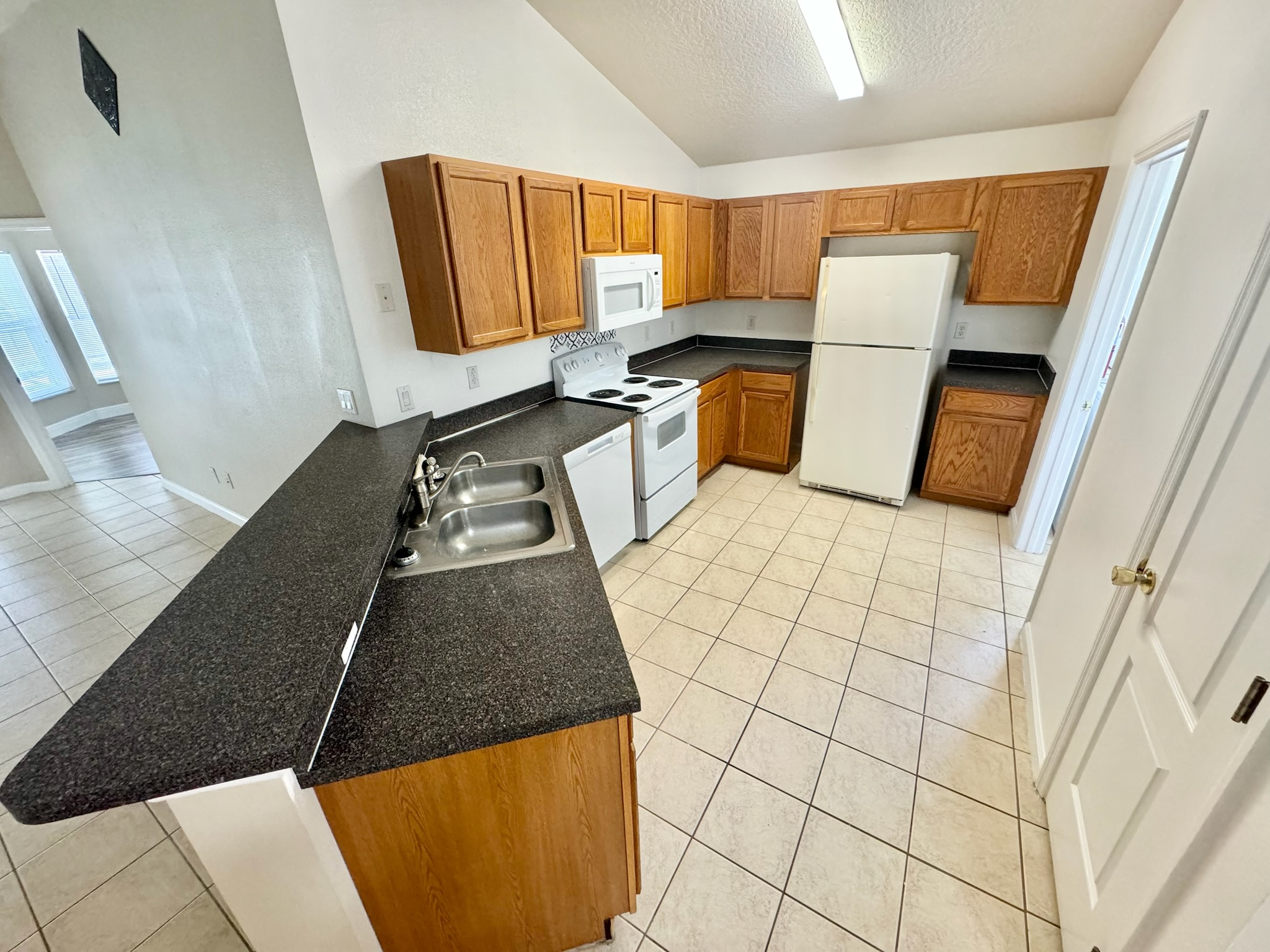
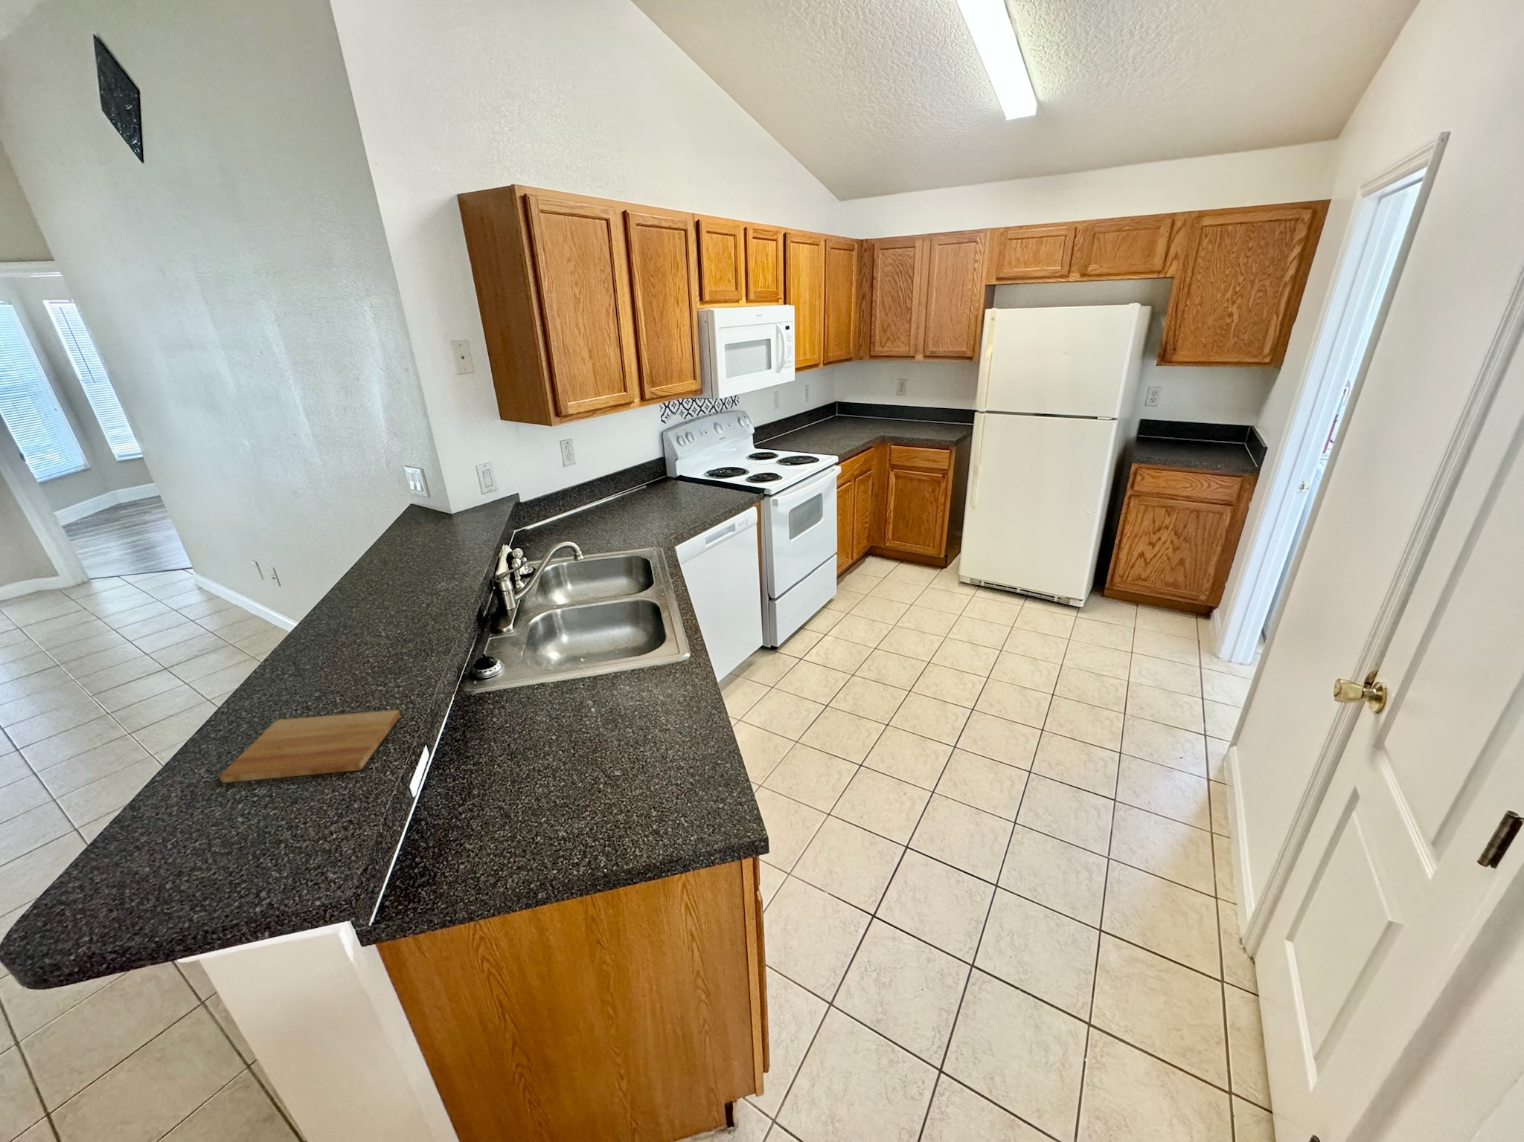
+ cutting board (317, 744)
